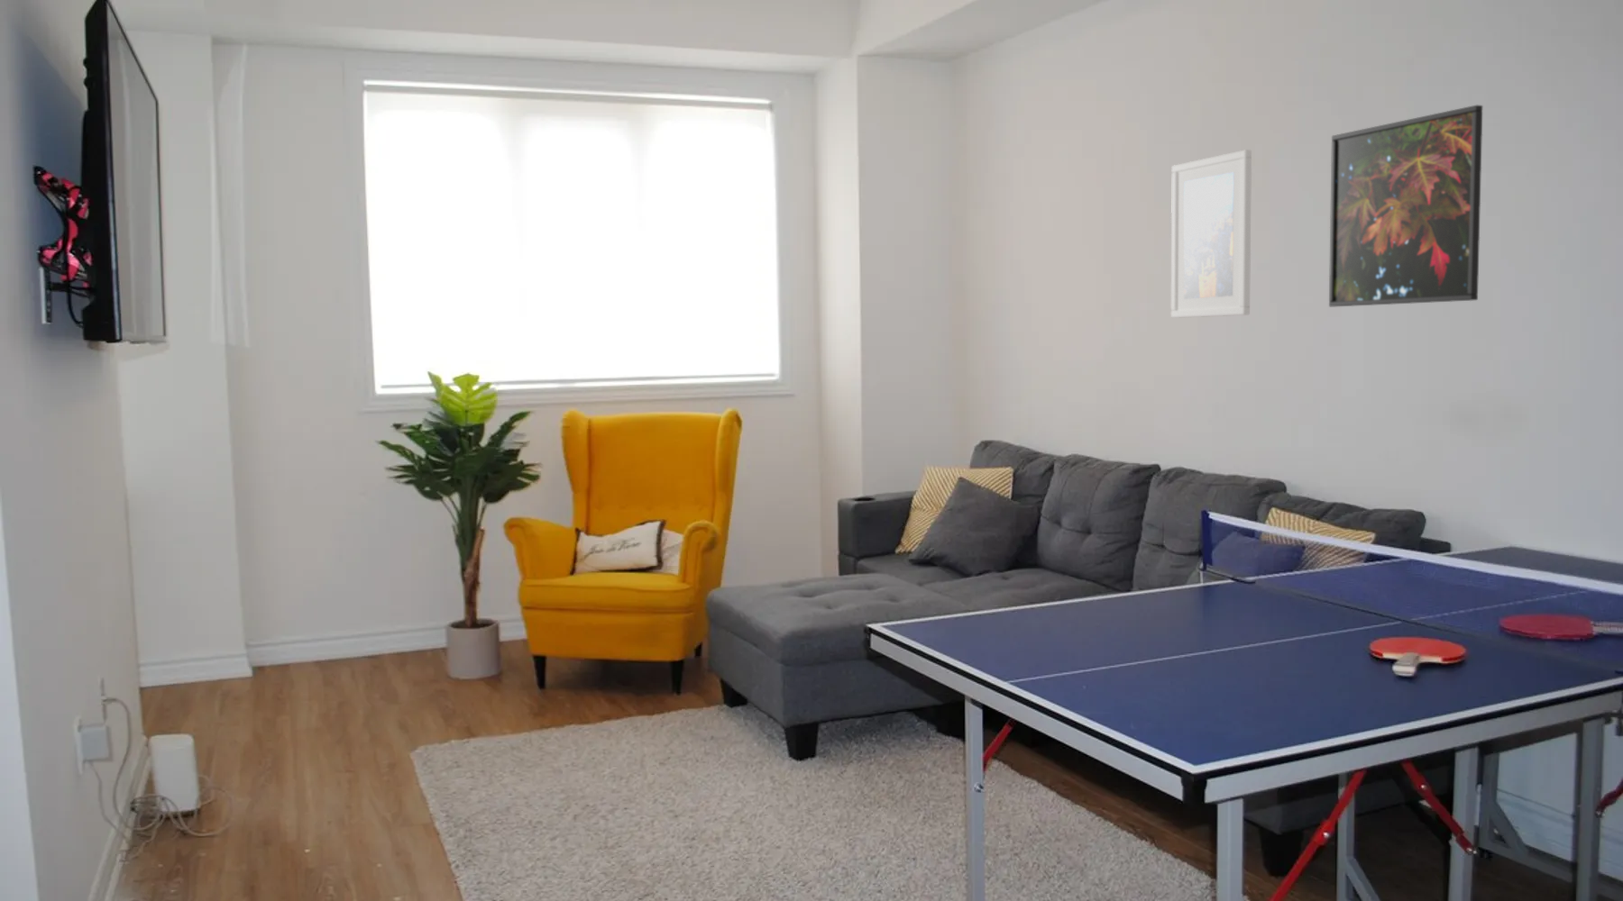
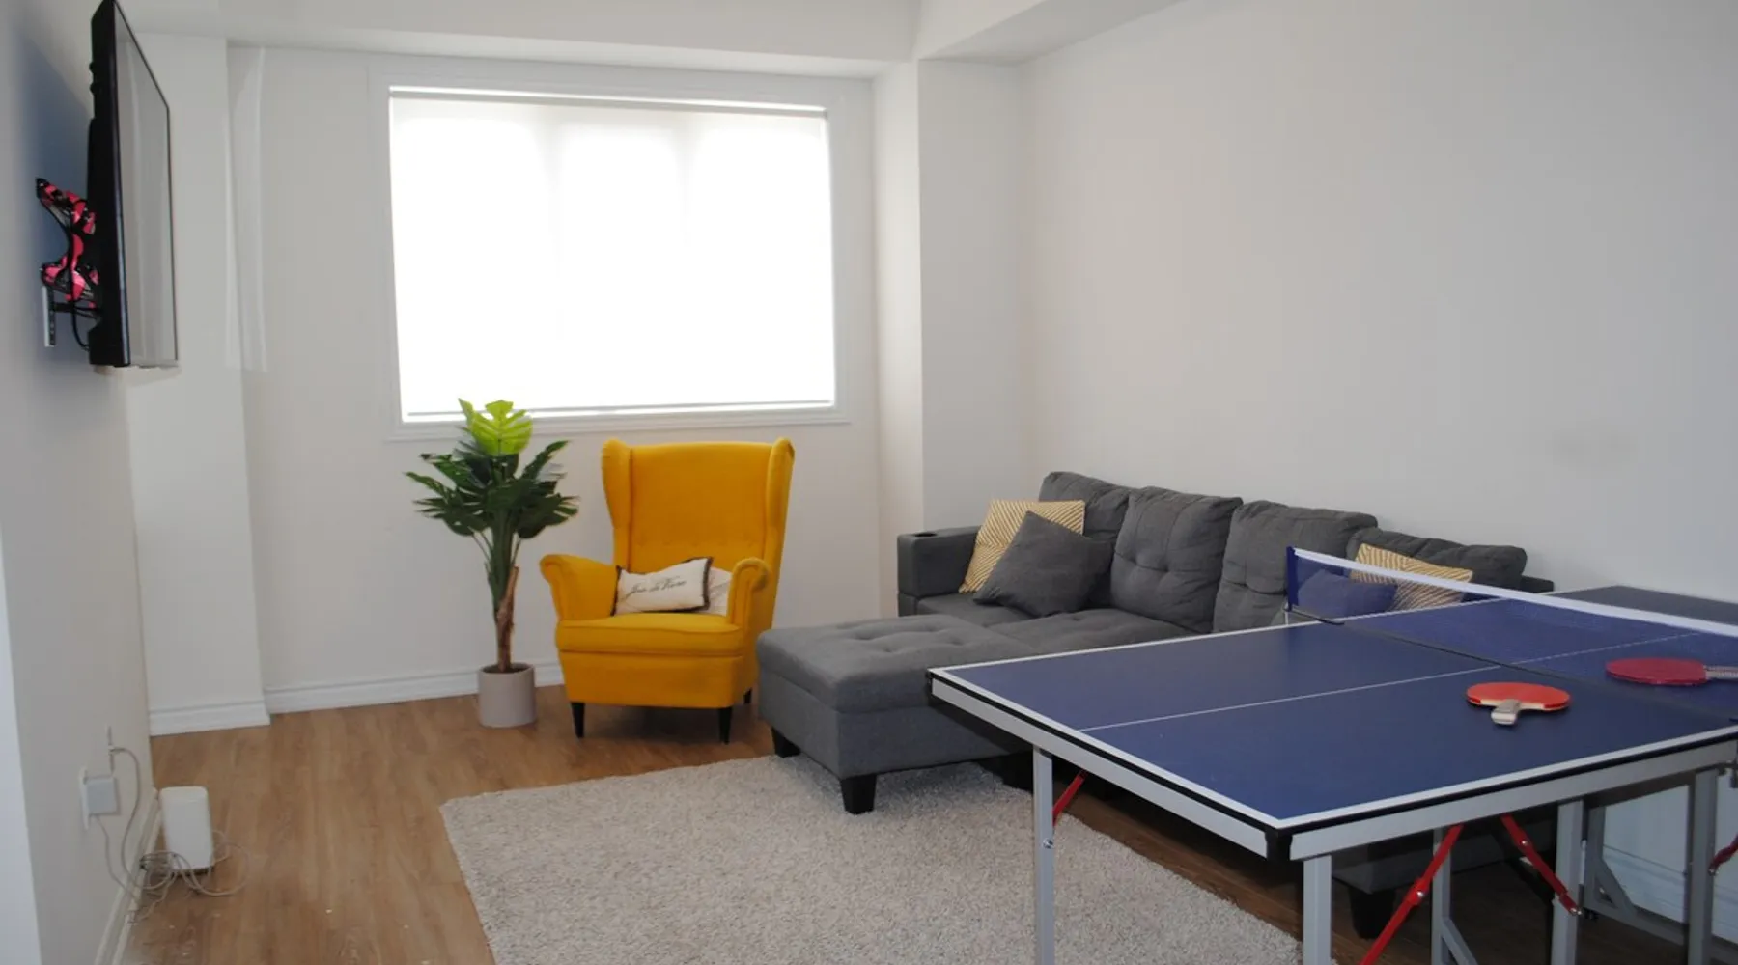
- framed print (1209, 237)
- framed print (1400, 213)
